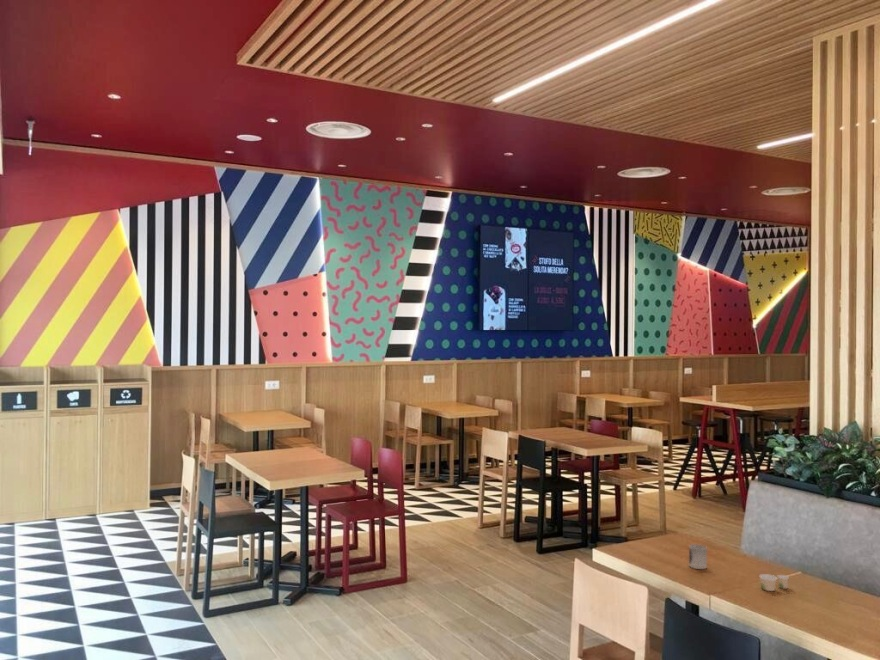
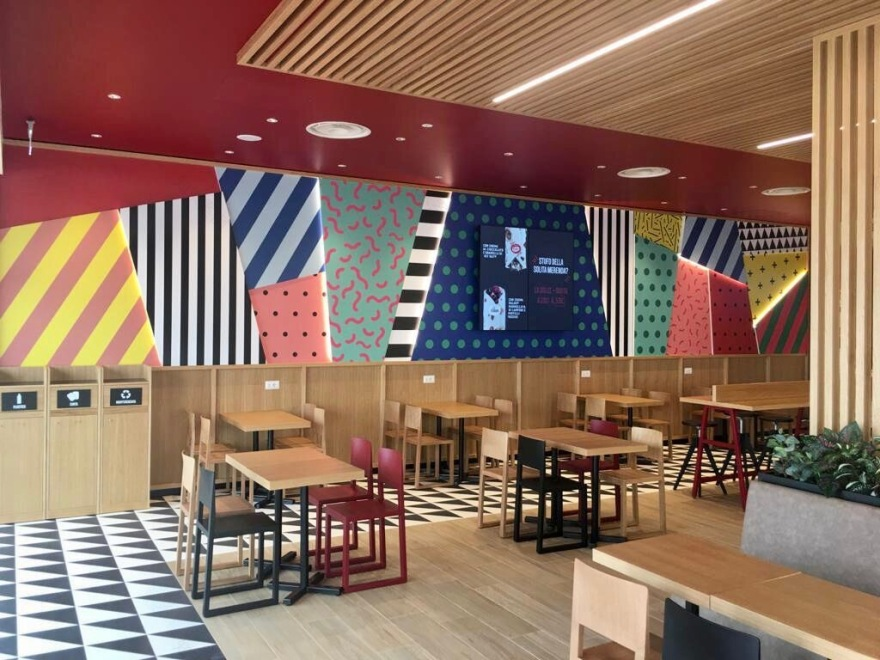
- cup (697, 555)
- paper cup (774, 582)
